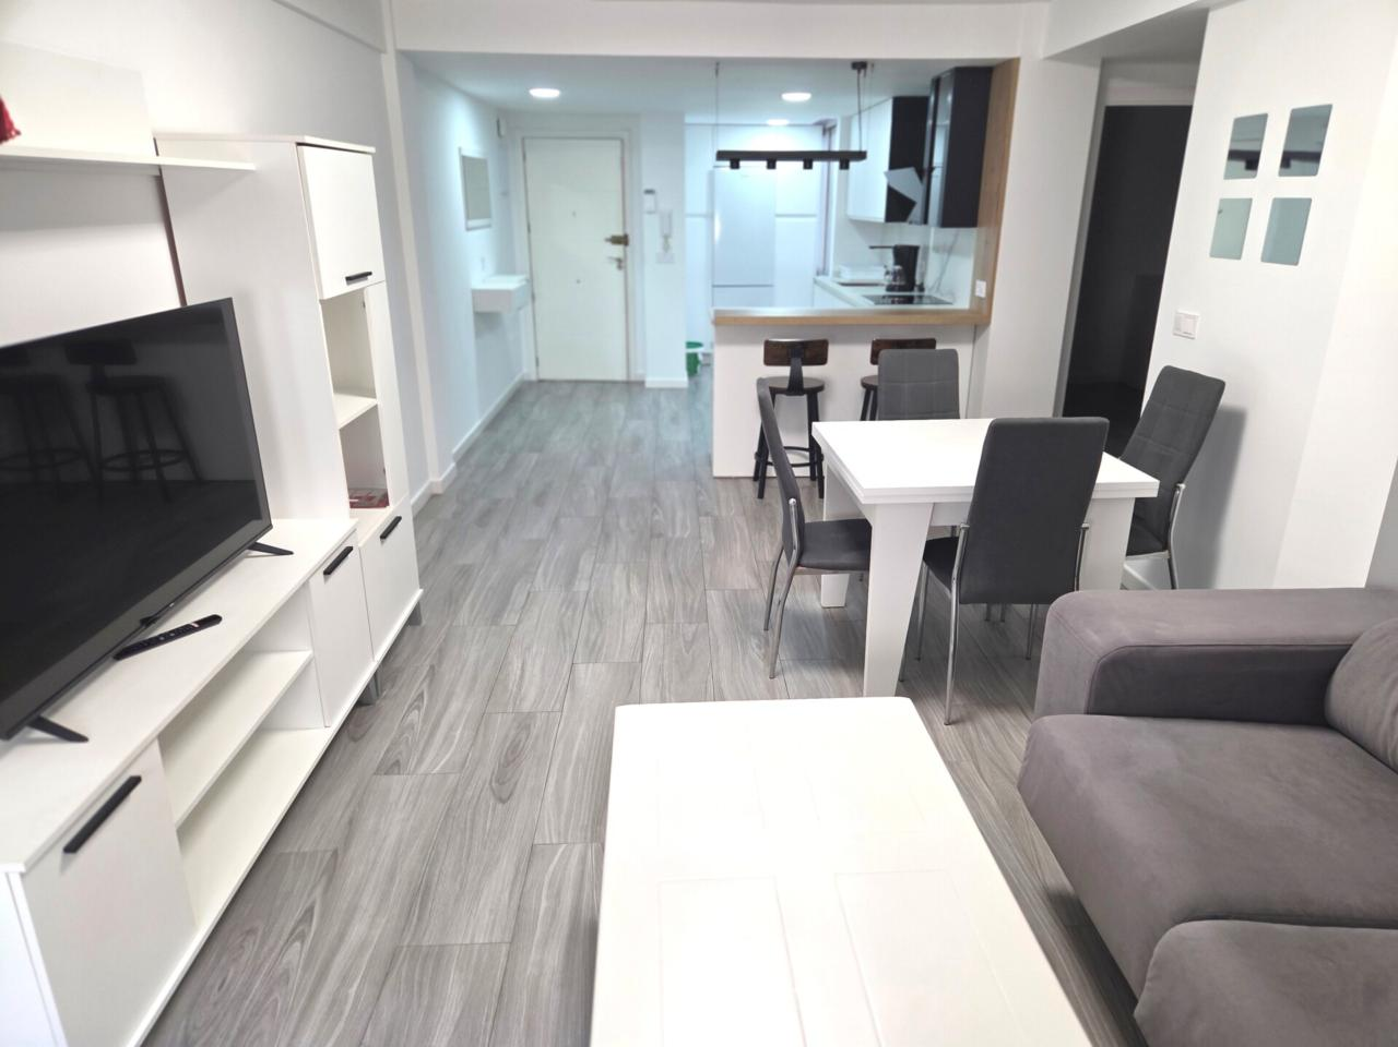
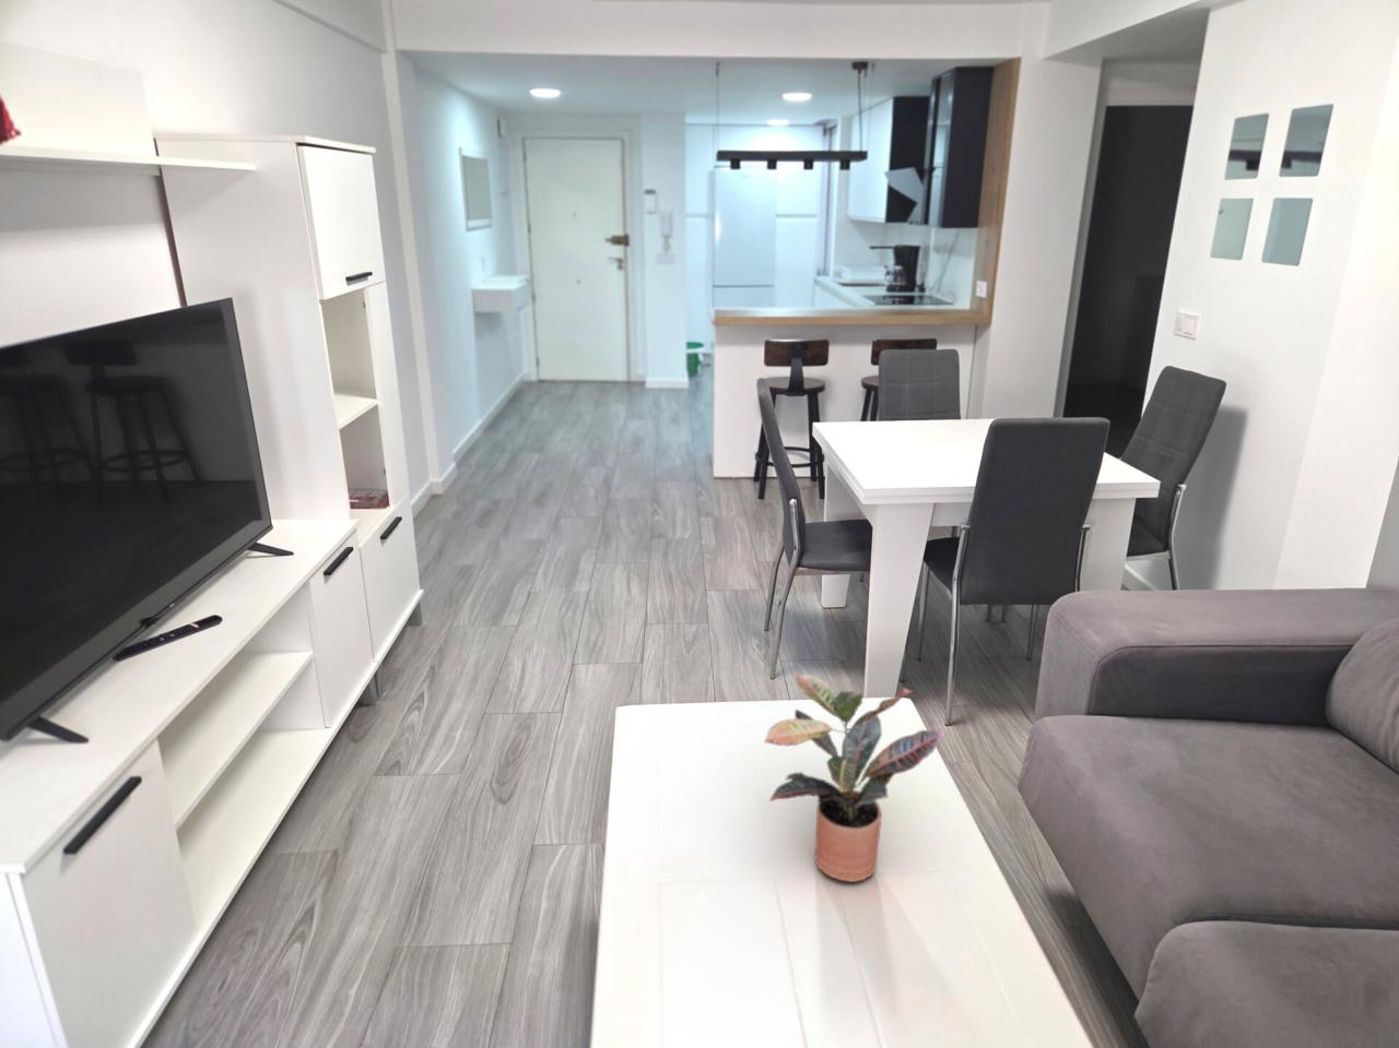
+ potted plant (838, 765)
